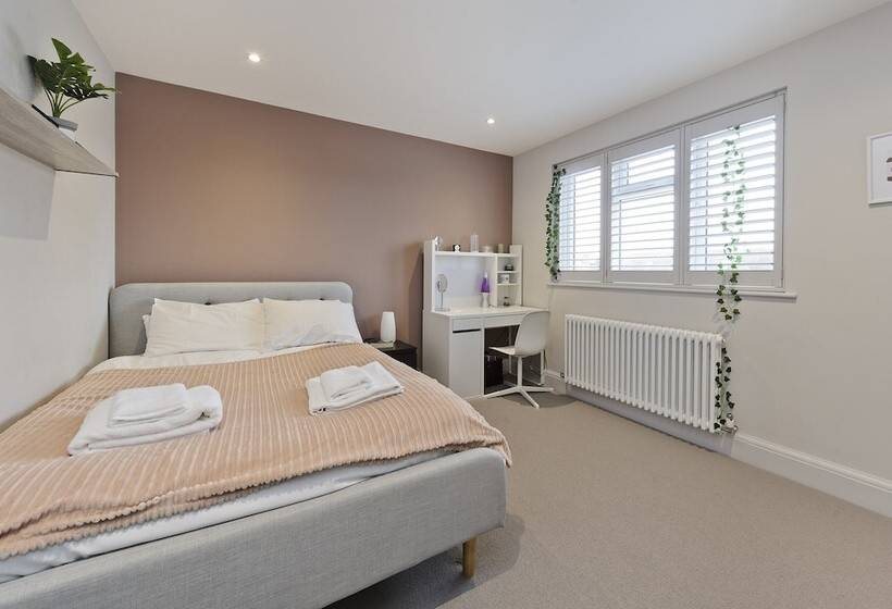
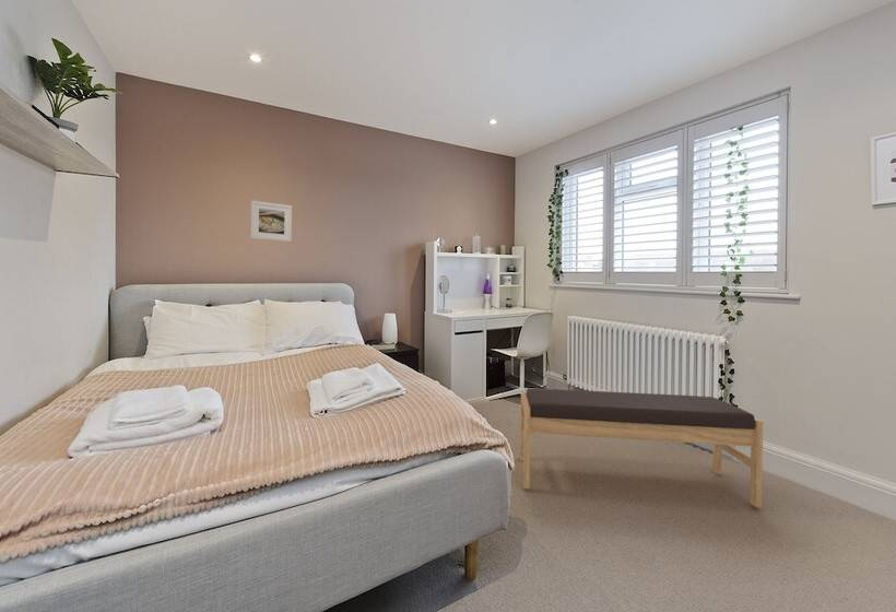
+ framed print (271, 221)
+ bench (626, 438)
